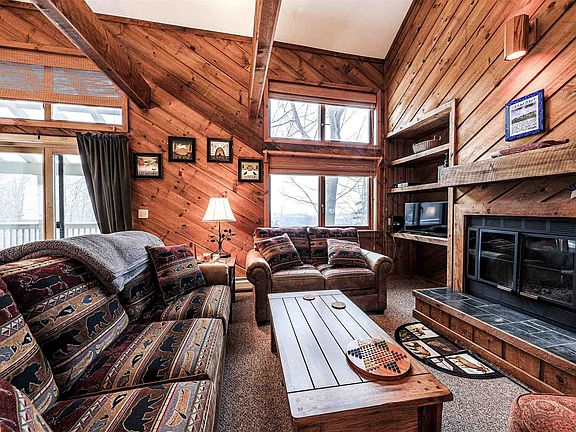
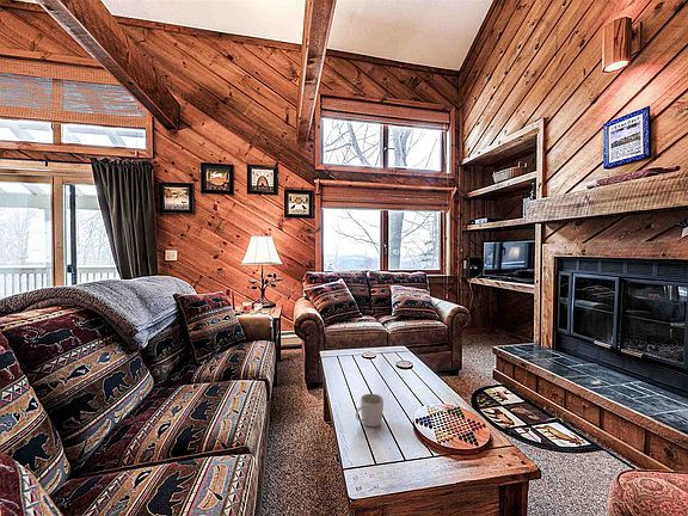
+ mug (368, 411)
